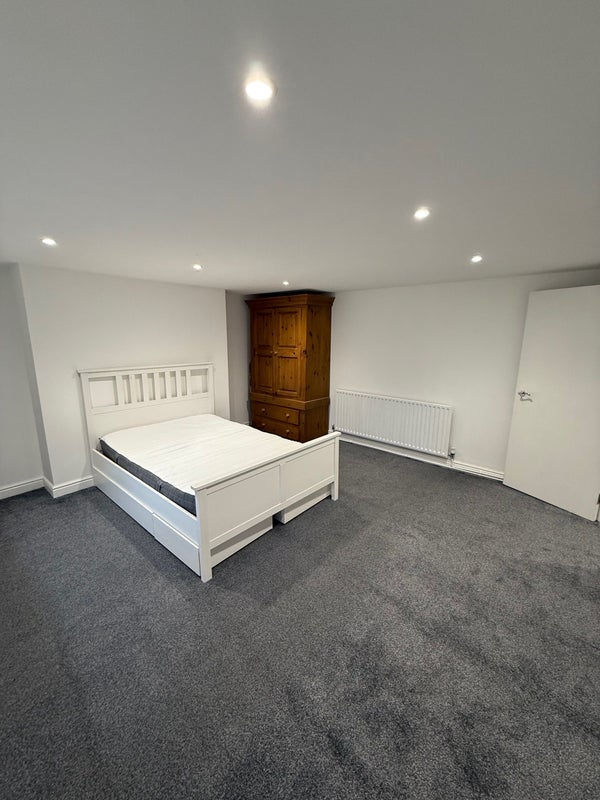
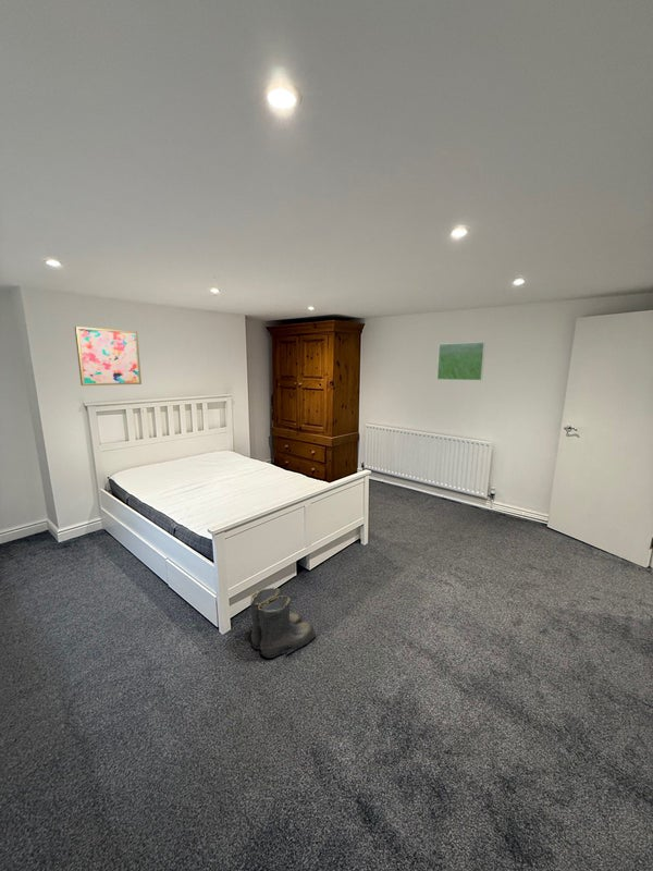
+ boots (283, 616)
+ wall art (110, 357)
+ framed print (459, 361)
